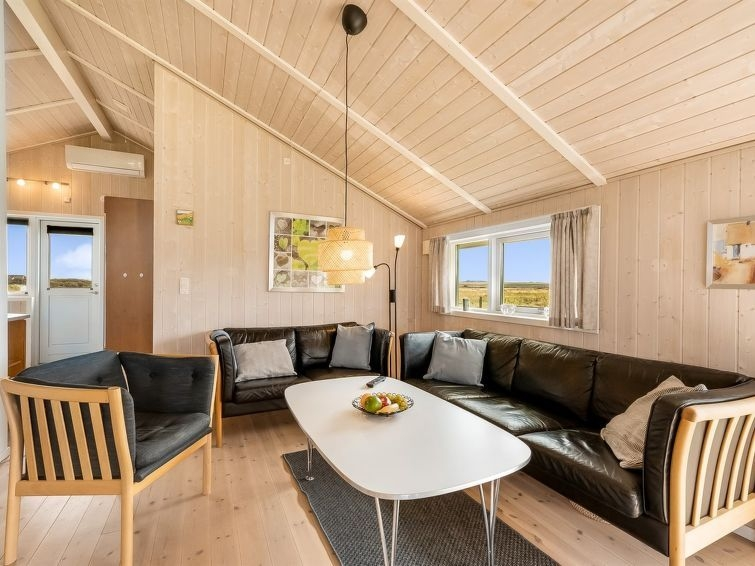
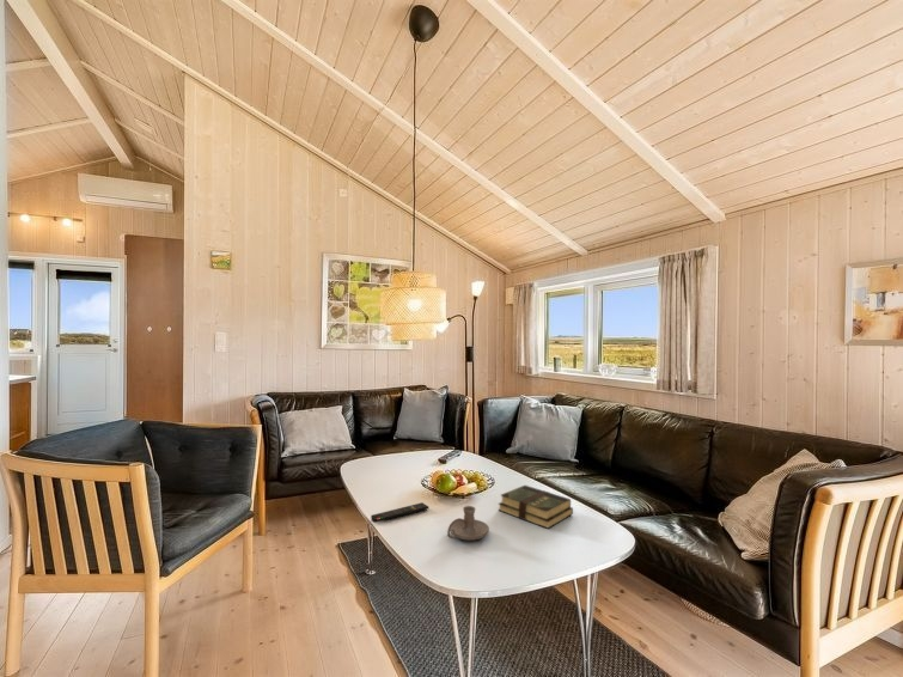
+ remote control (399, 512)
+ book (535, 504)
+ candle holder (465, 523)
